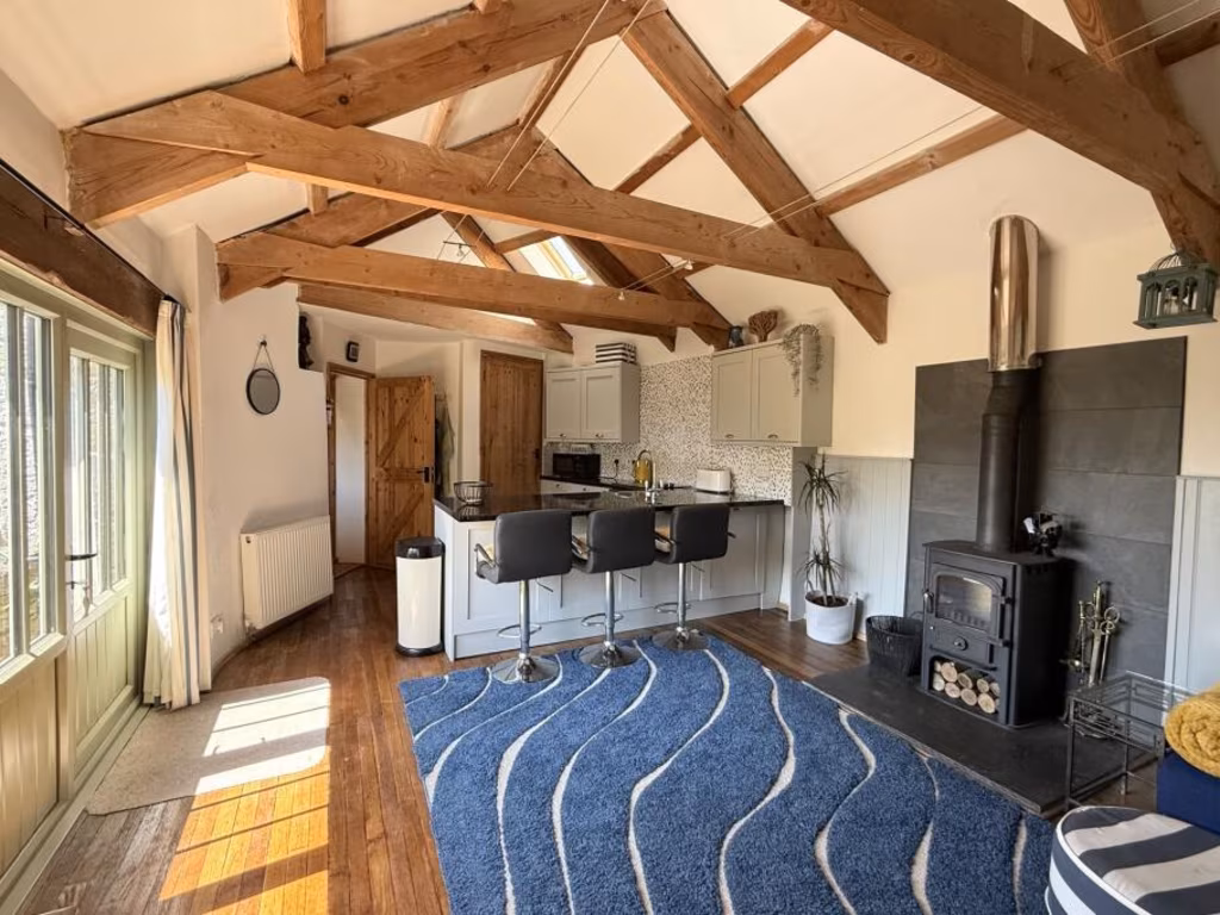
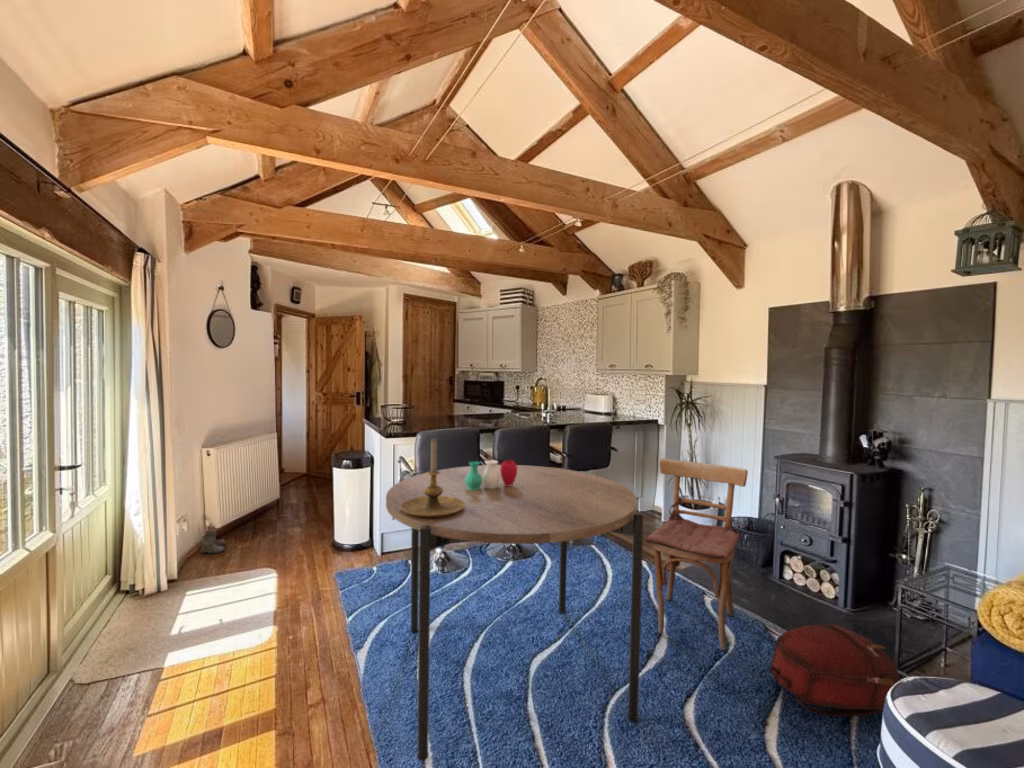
+ chair (694, 547)
+ candle holder (433, 473)
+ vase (491, 473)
+ dining table (509, 543)
+ boots (213, 541)
+ backpack (823, 667)
